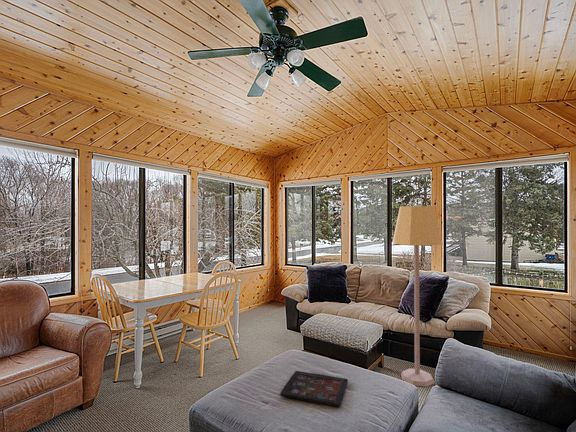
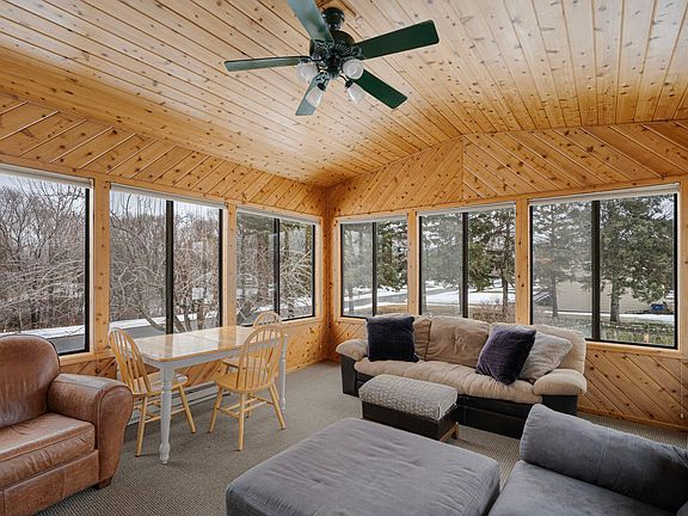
- decorative tray (315, 386)
- lamp (416, 292)
